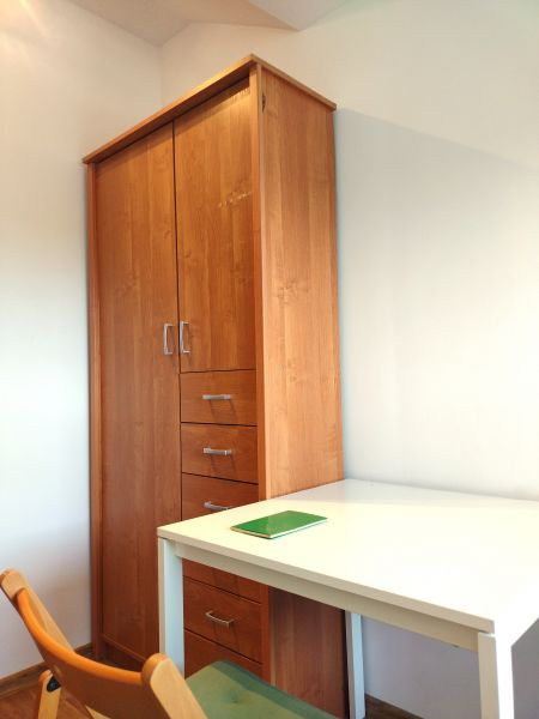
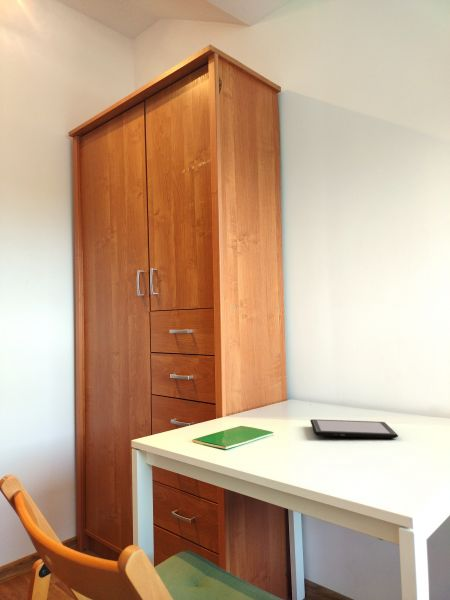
+ tablet (351, 428)
